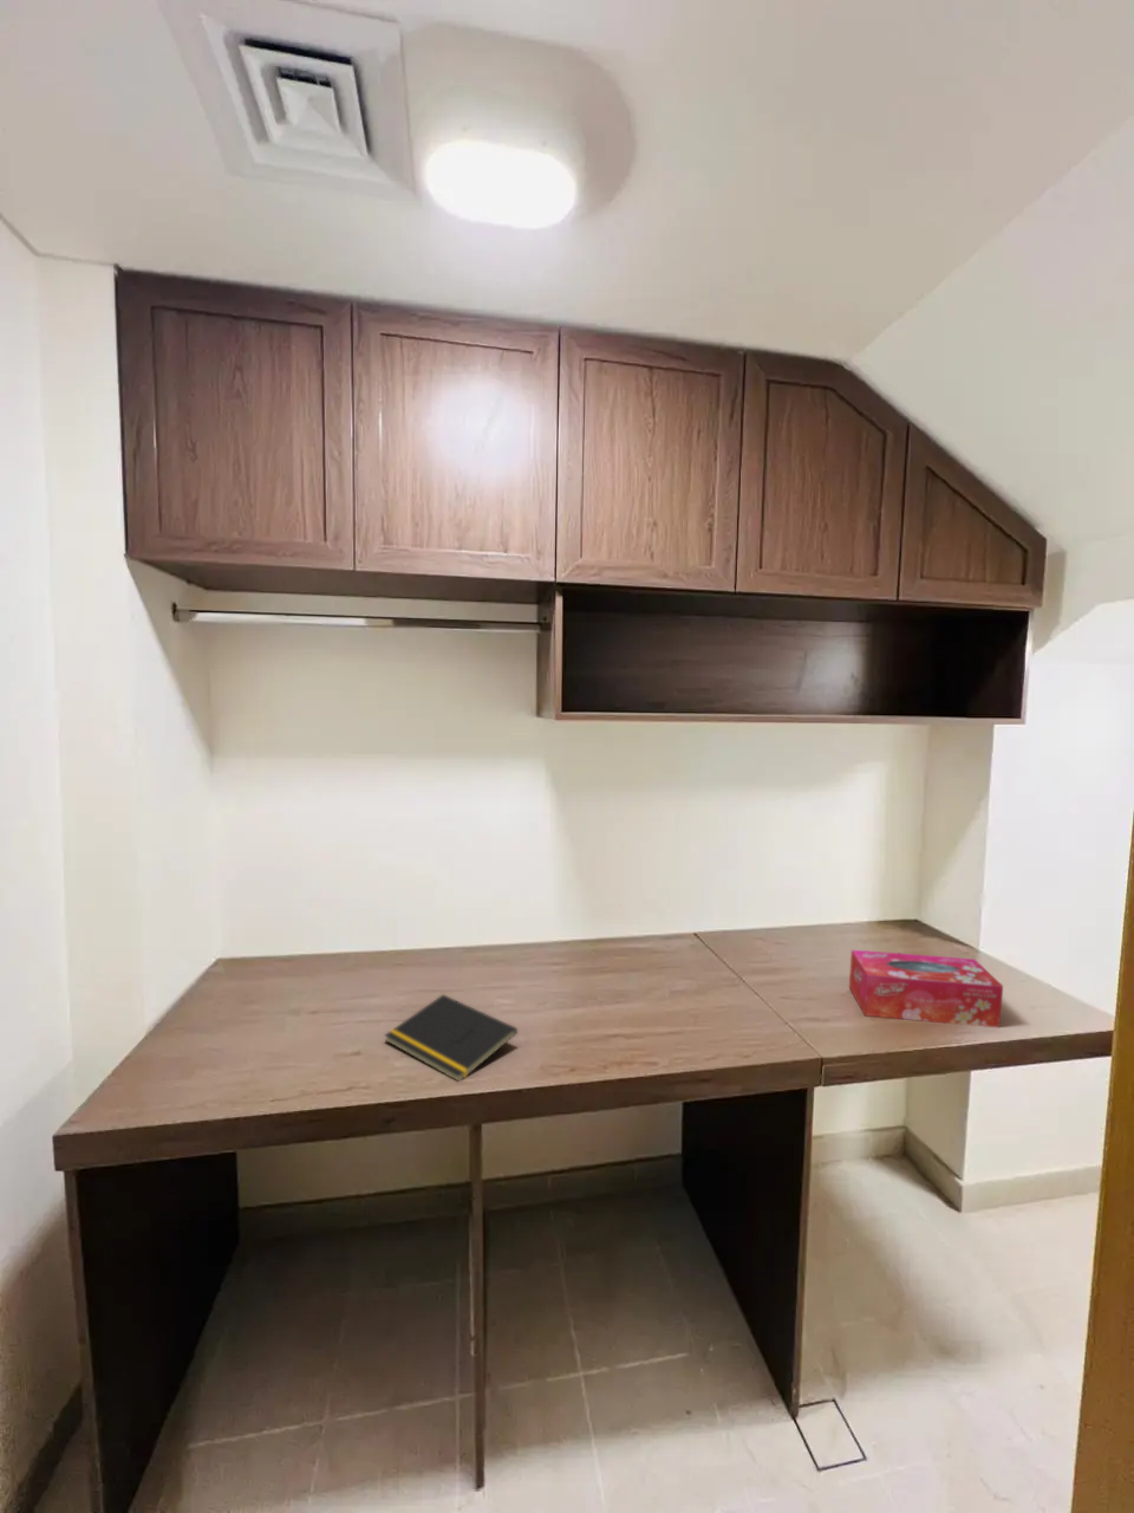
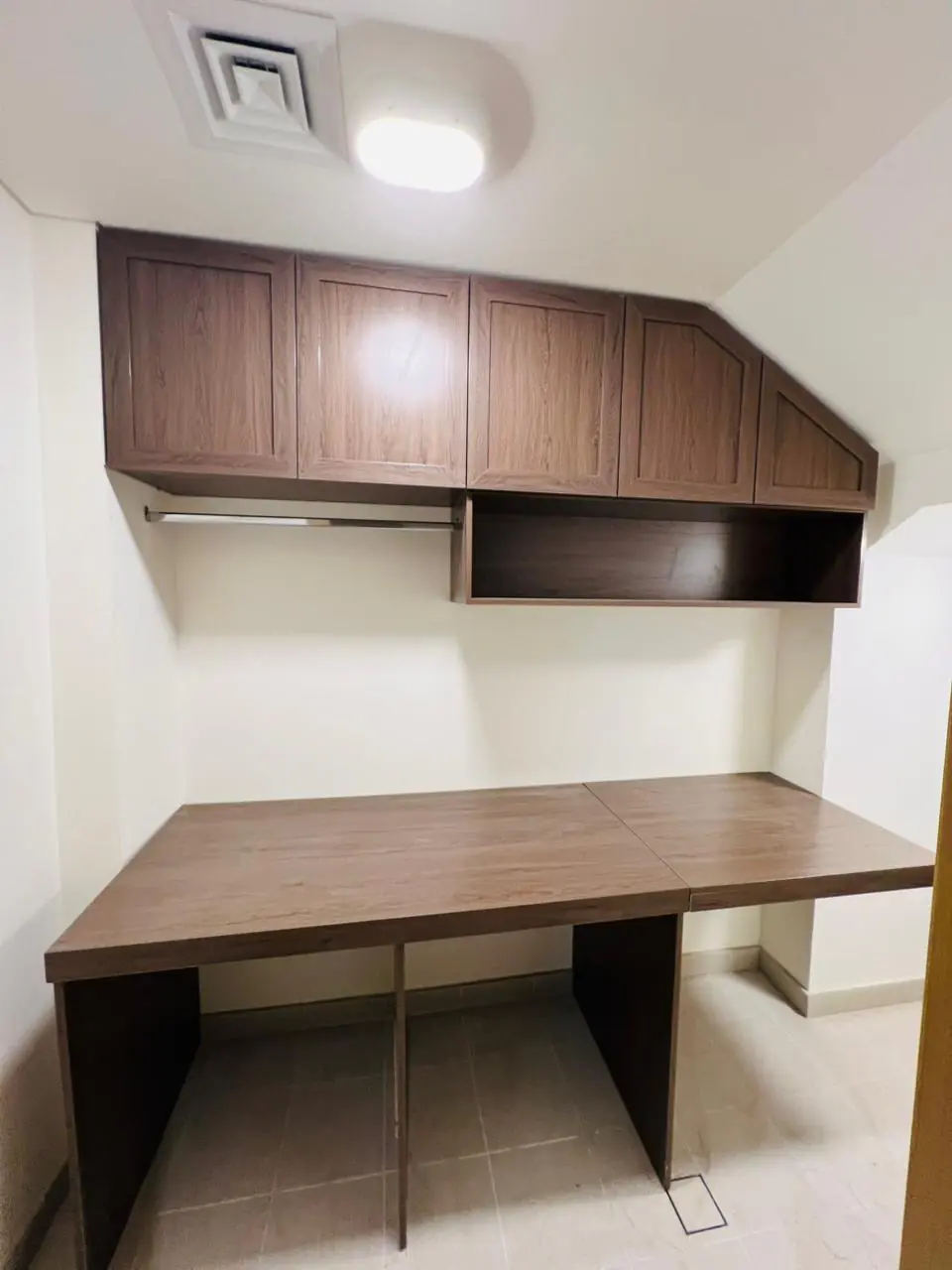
- notepad (450, 1034)
- tissue box (921, 985)
